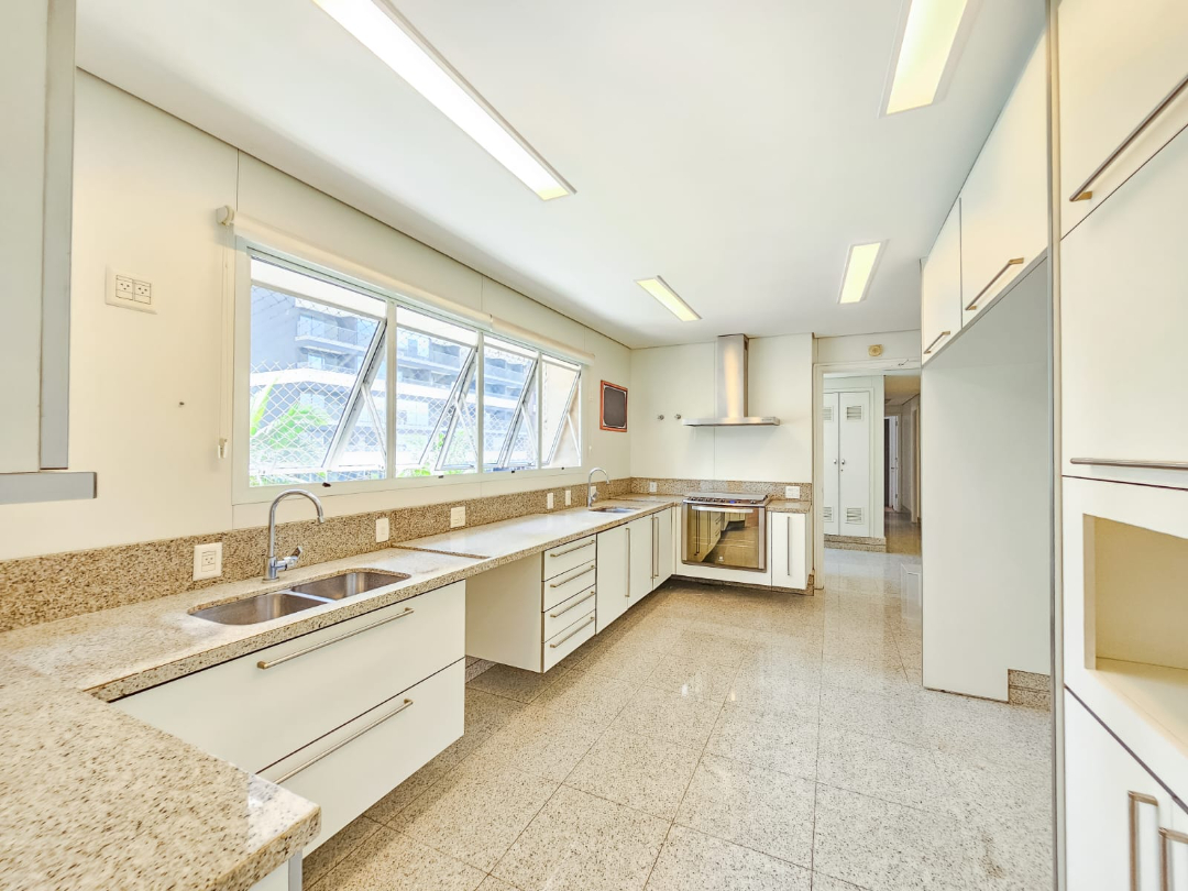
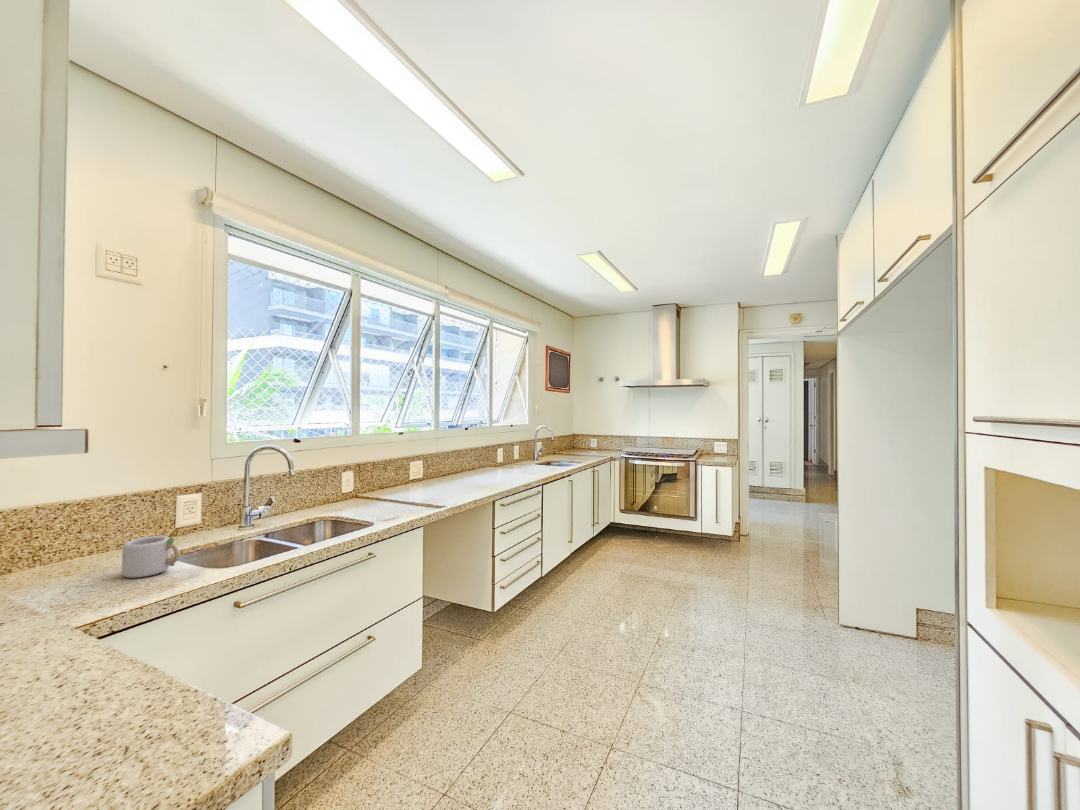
+ mug (153, 554)
